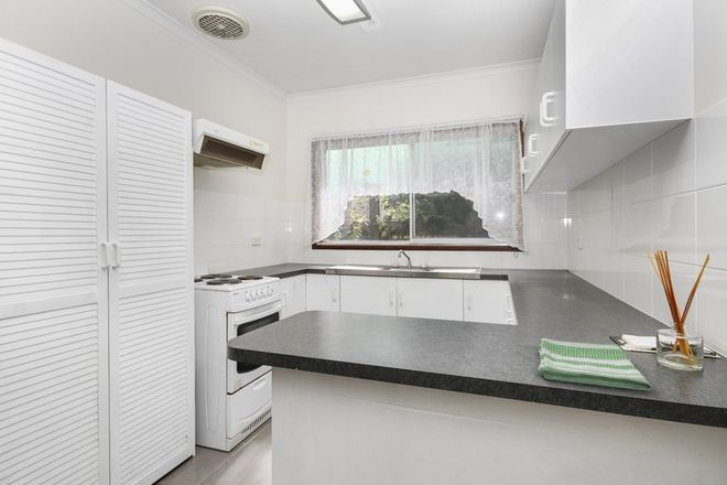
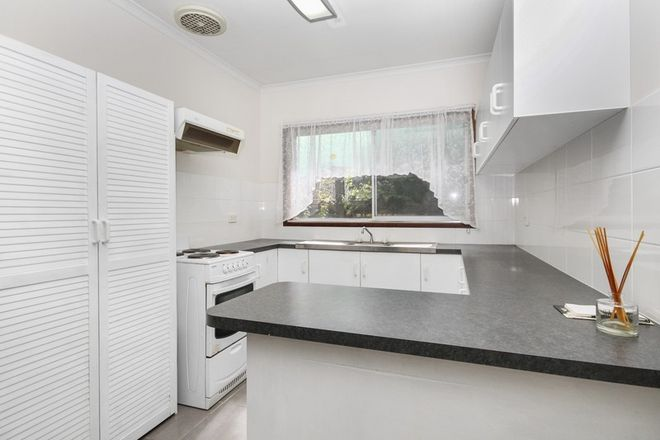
- dish towel (584, 359)
